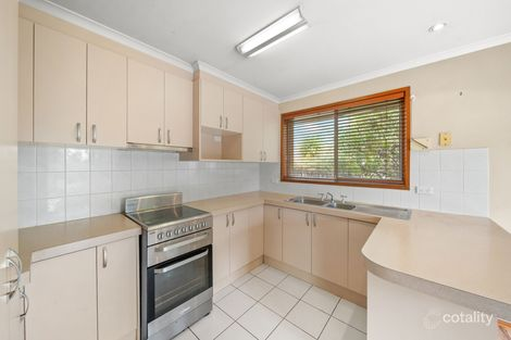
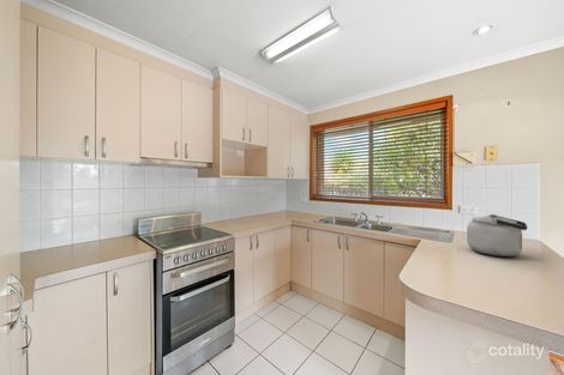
+ kettle (494, 232)
